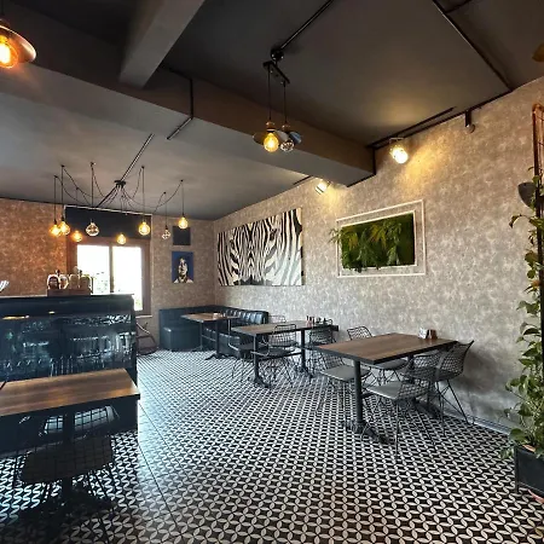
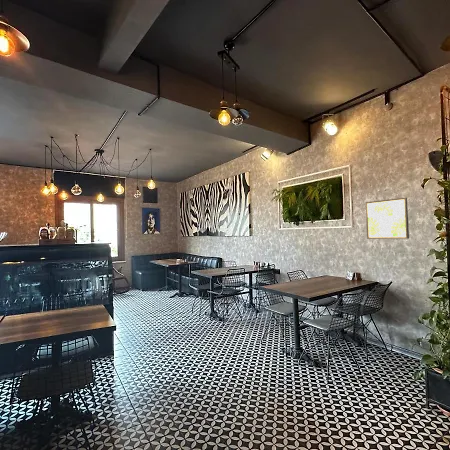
+ wall art (386, 219)
